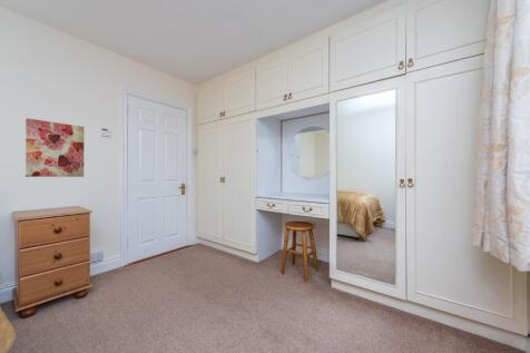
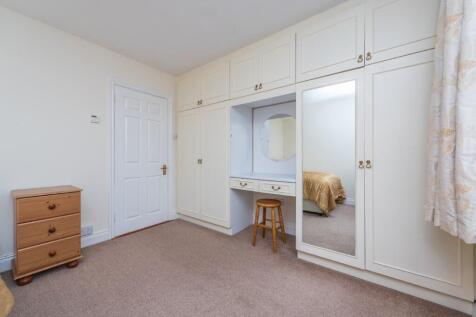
- wall art (57, 149)
